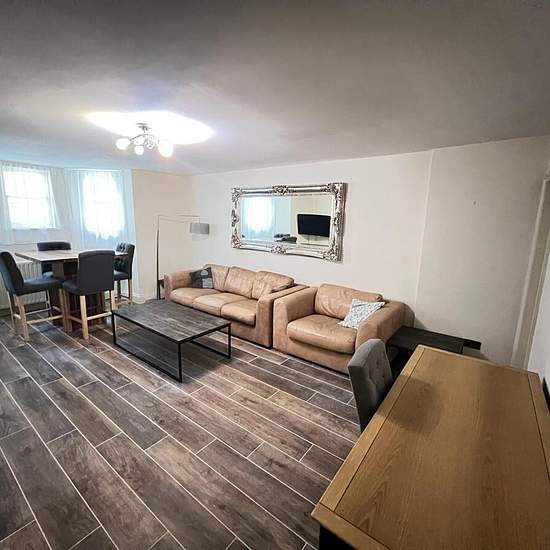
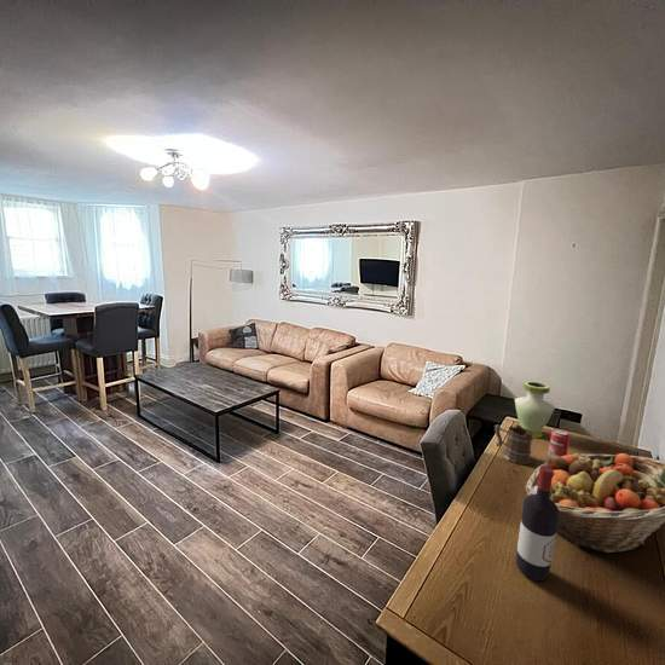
+ beverage can (559, 444)
+ fruit basket (600, 492)
+ wine bottle (538, 521)
+ mug (511, 440)
+ vase (533, 409)
